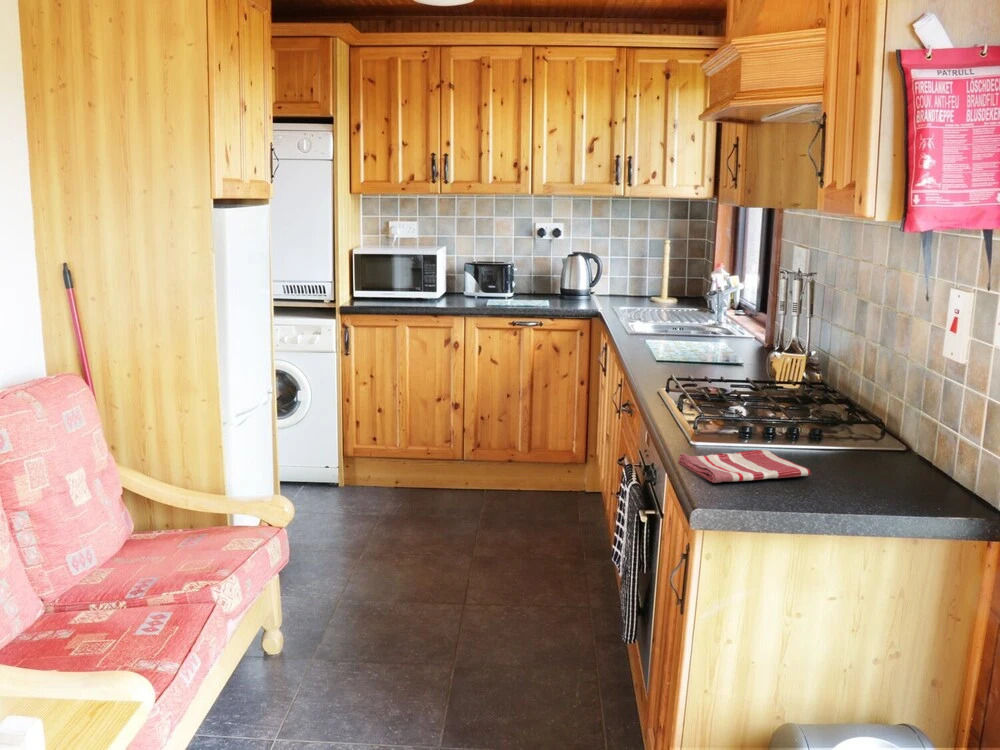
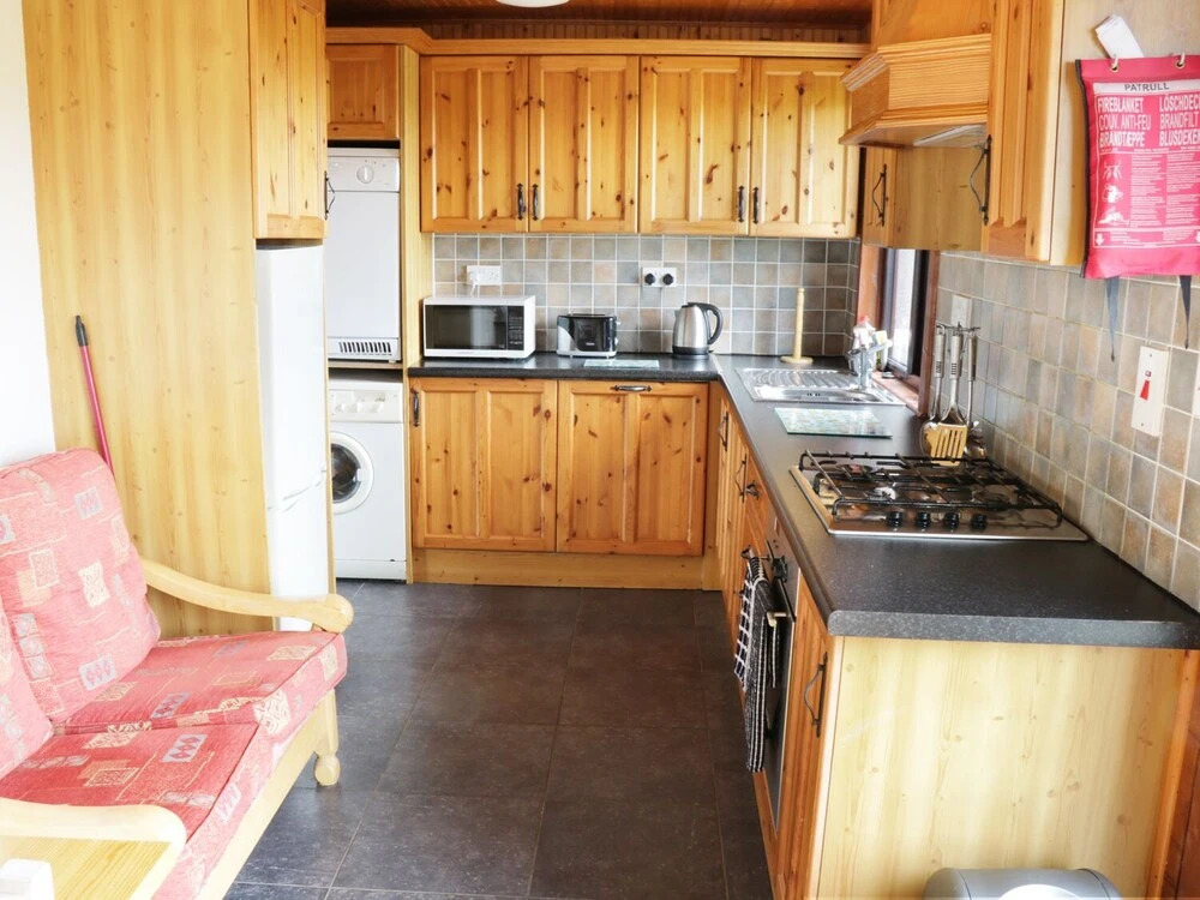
- dish towel (742, 465)
